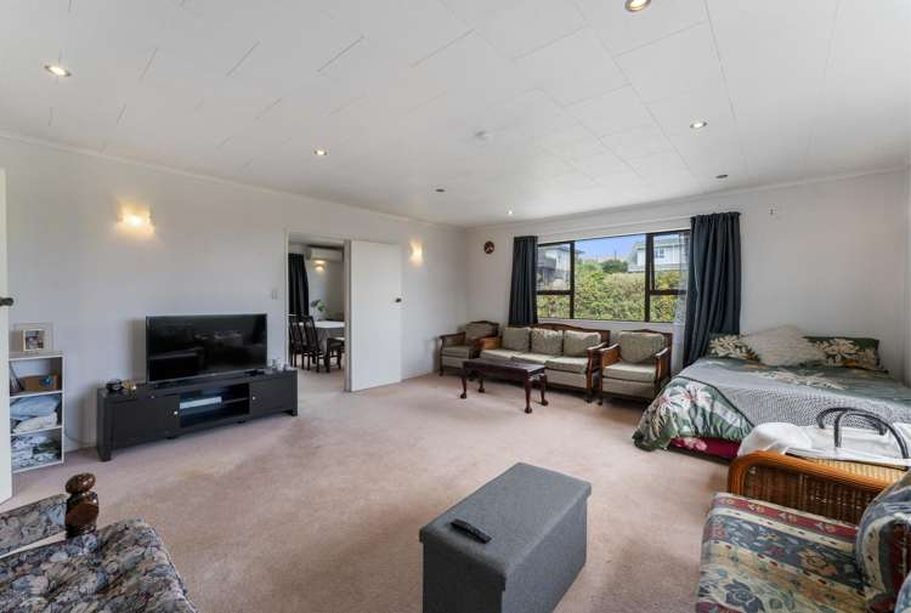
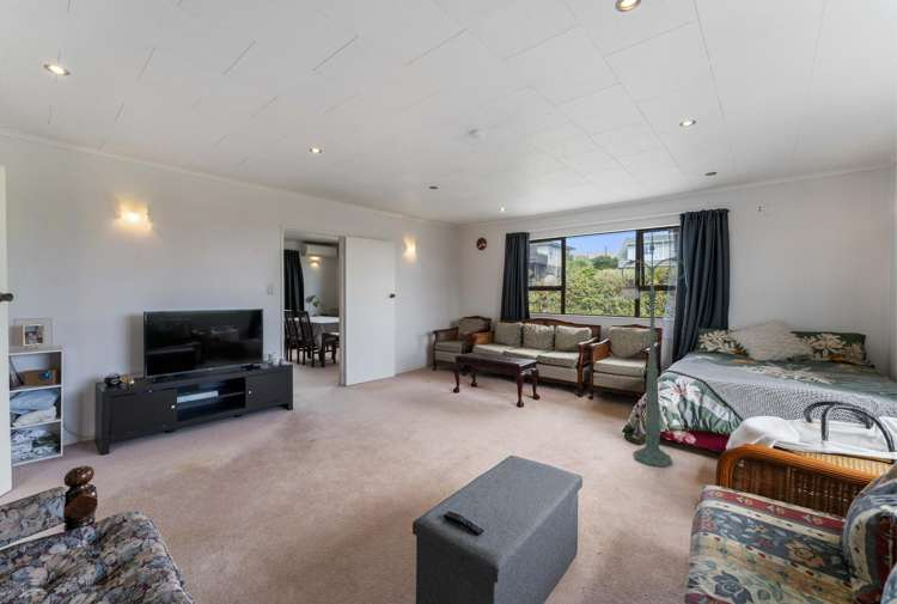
+ floor lamp (652, 341)
